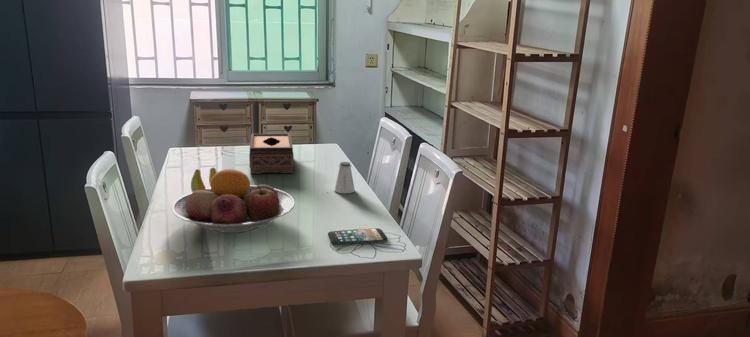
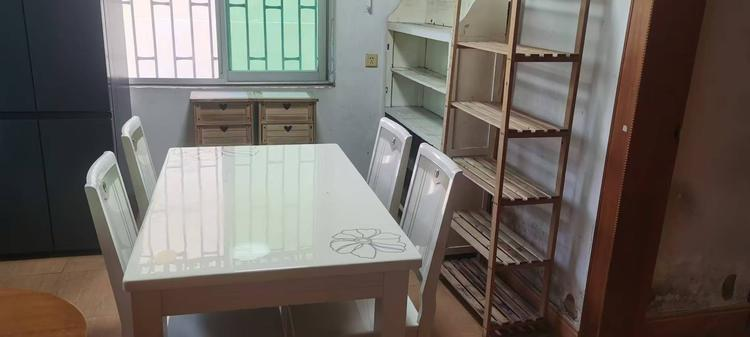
- saltshaker (344, 176)
- fruit bowl (234, 198)
- tissue box (271, 152)
- smartphone (357, 236)
